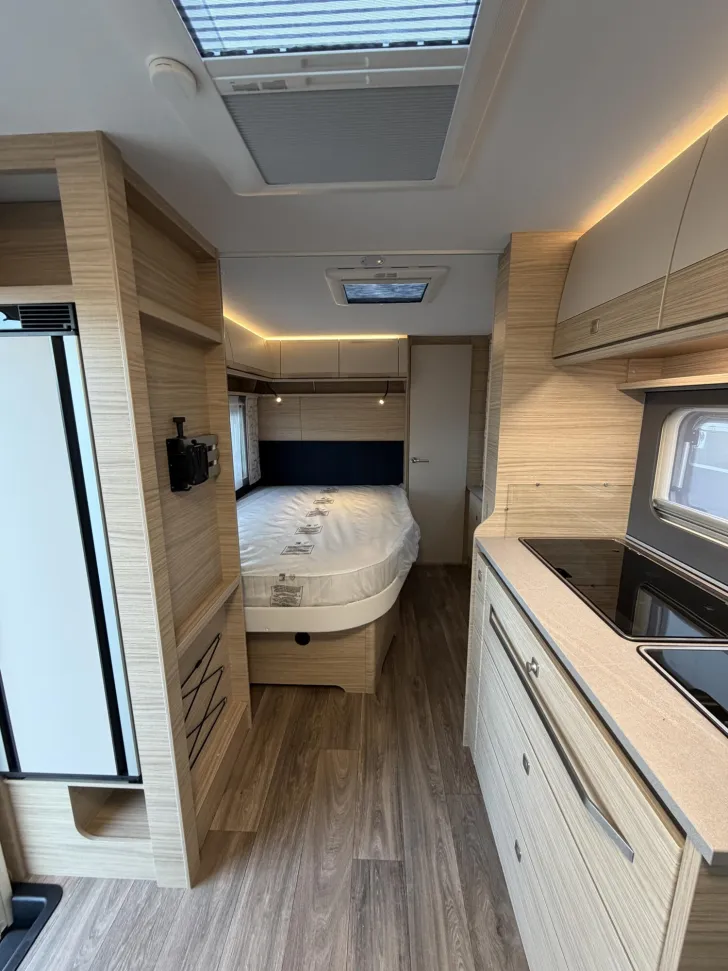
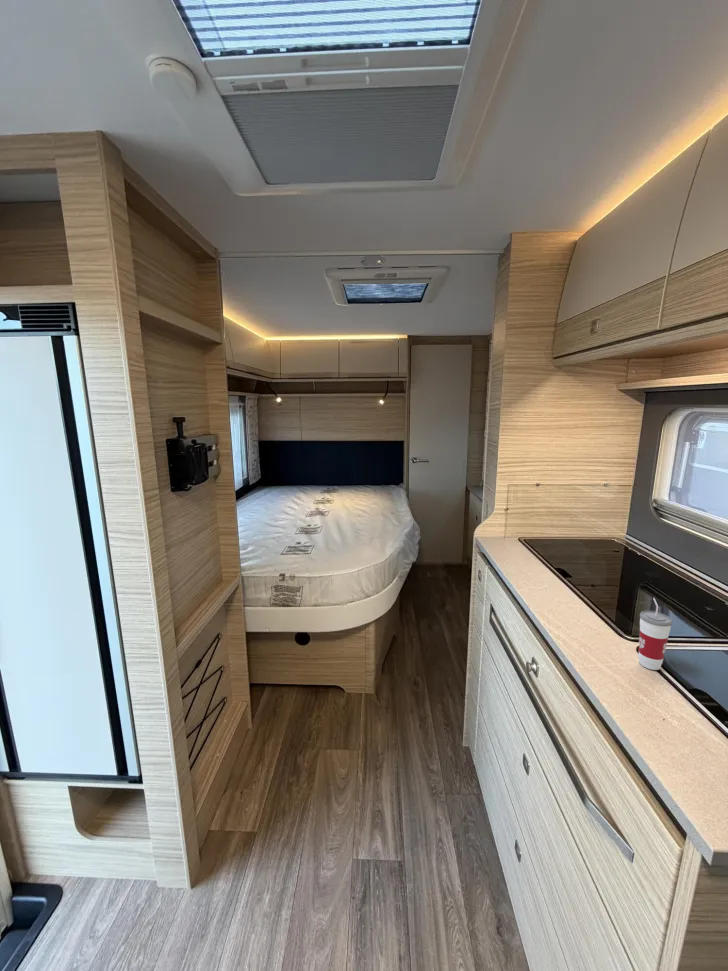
+ cup (653, 632)
